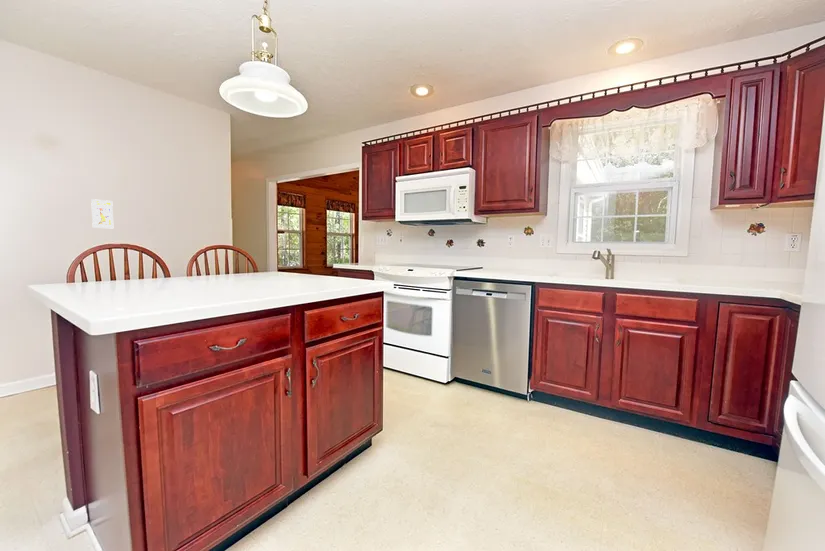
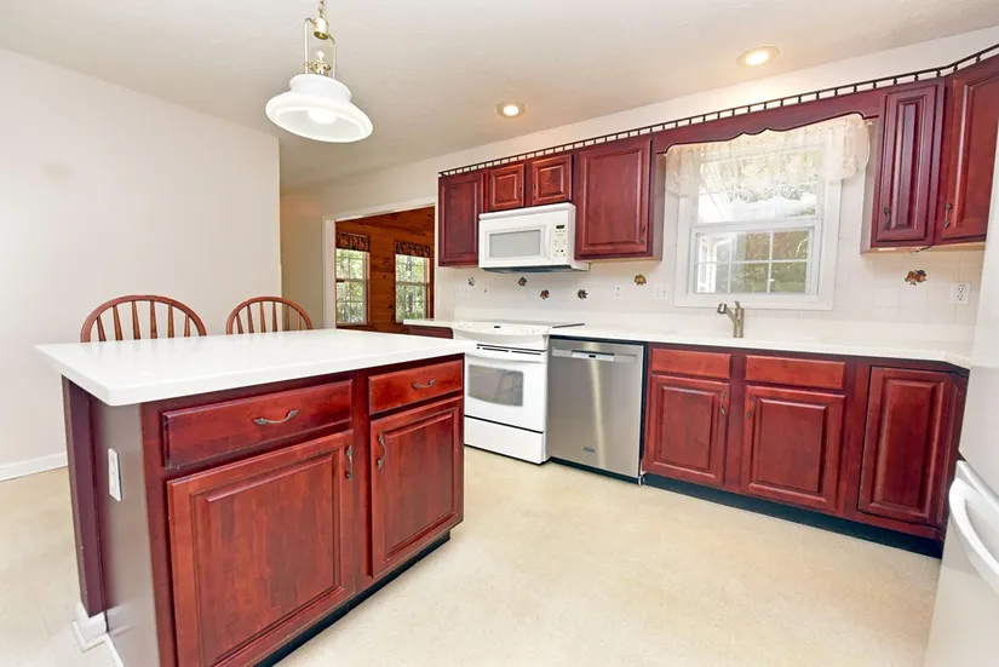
- trading card display case (102, 214)
